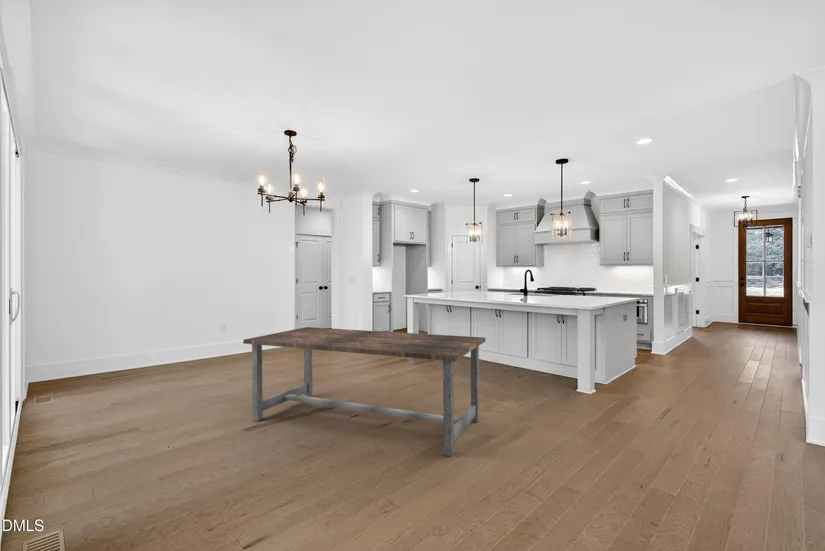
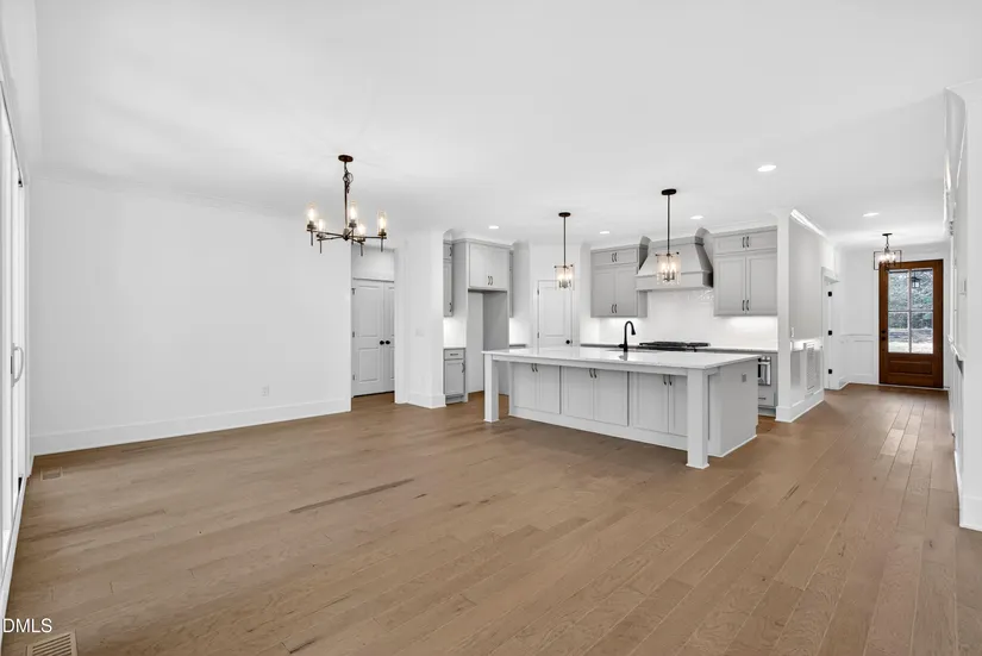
- dining table (364, 404)
